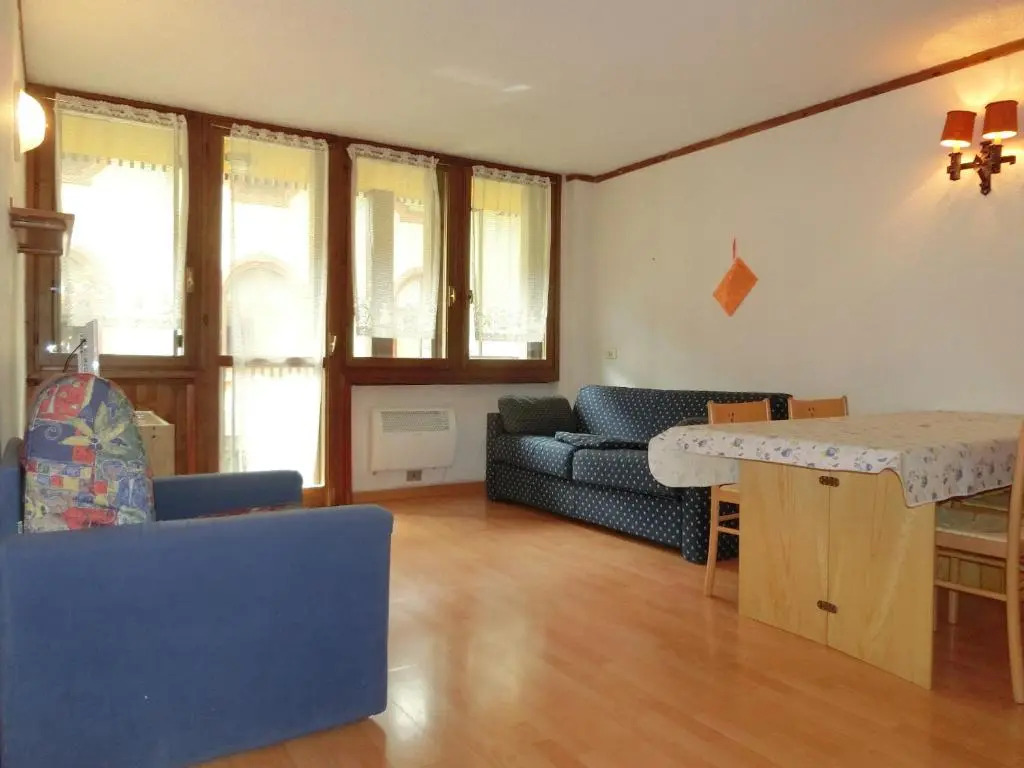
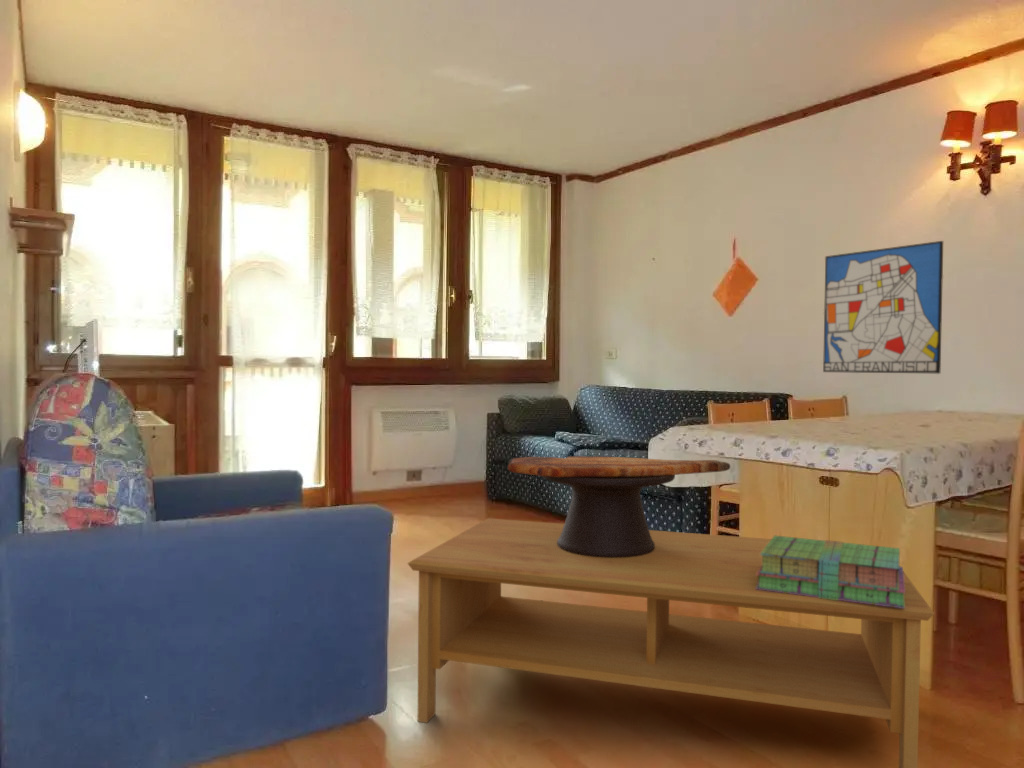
+ stack of books (831, 566)
+ coffee table (658, 631)
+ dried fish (616, 503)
+ wall art (879, 311)
